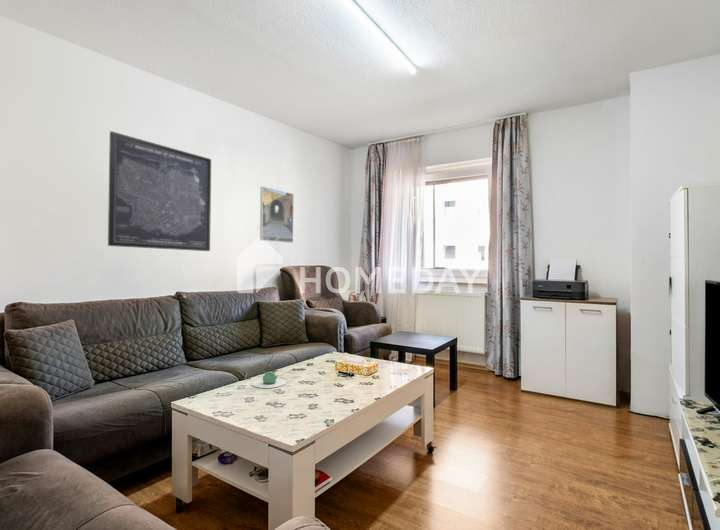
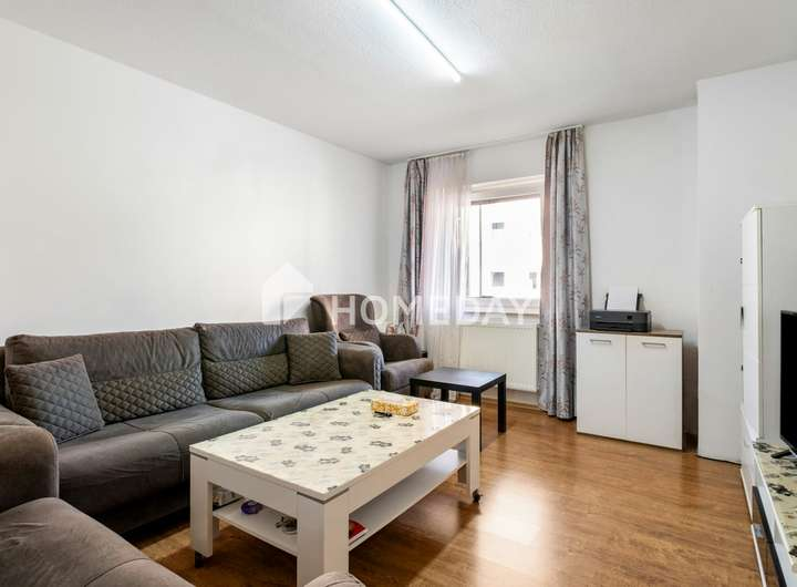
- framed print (277, 216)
- wall art (165, 197)
- teapot (269, 374)
